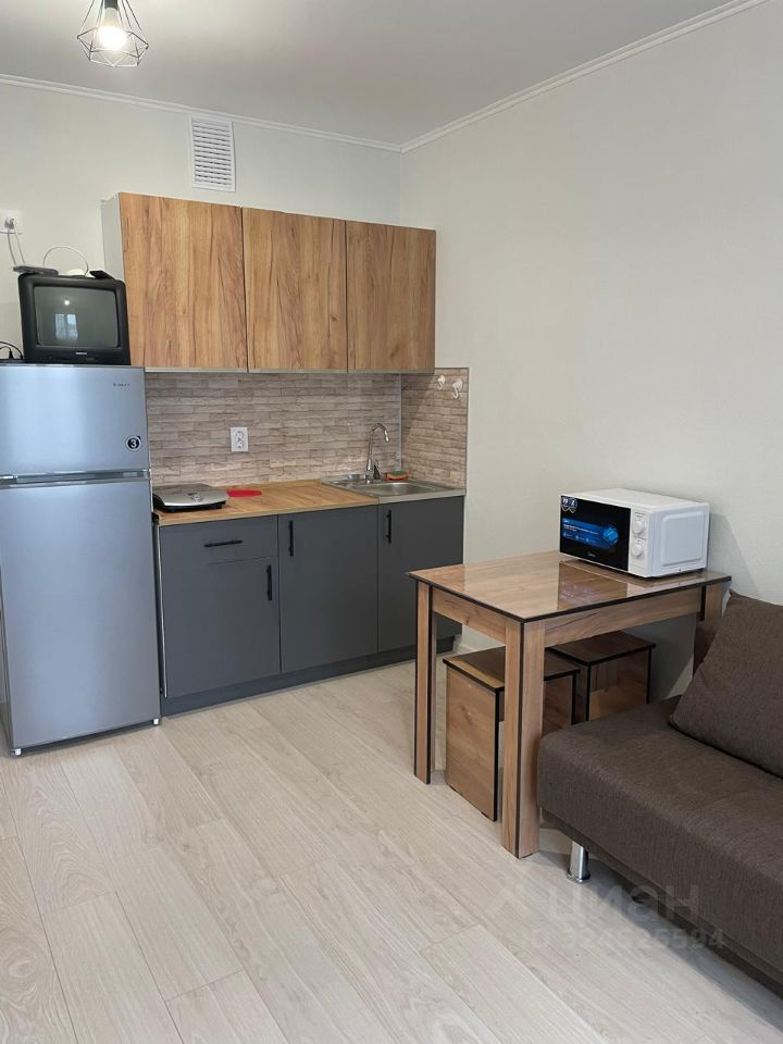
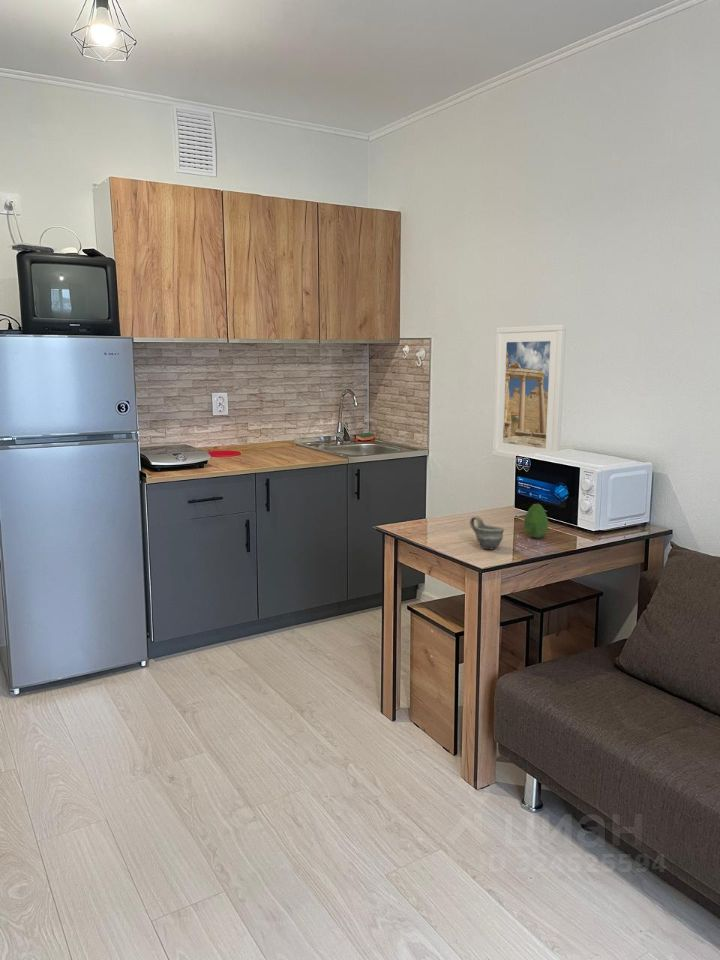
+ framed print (526, 394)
+ fruit (536, 521)
+ cup (488, 532)
